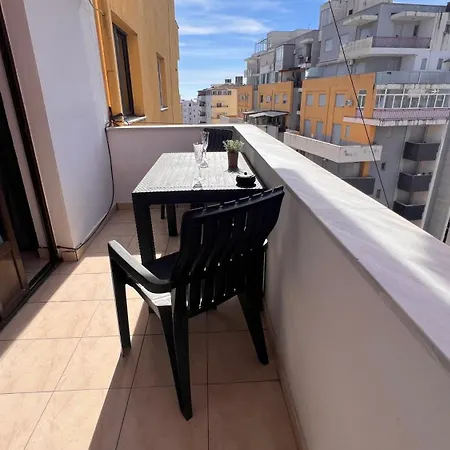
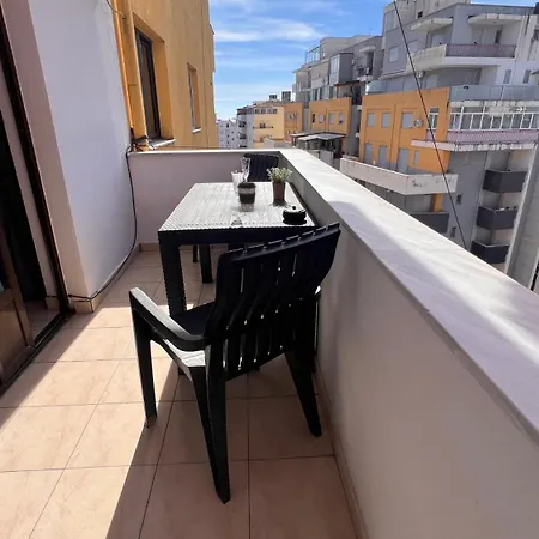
+ coffee cup (247, 196)
